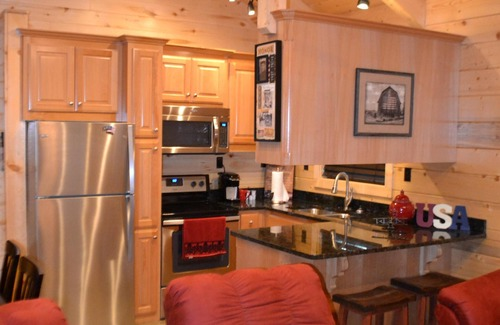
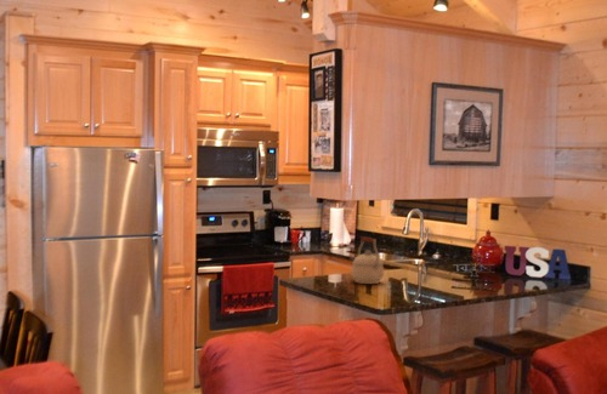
+ kettle (367, 258)
